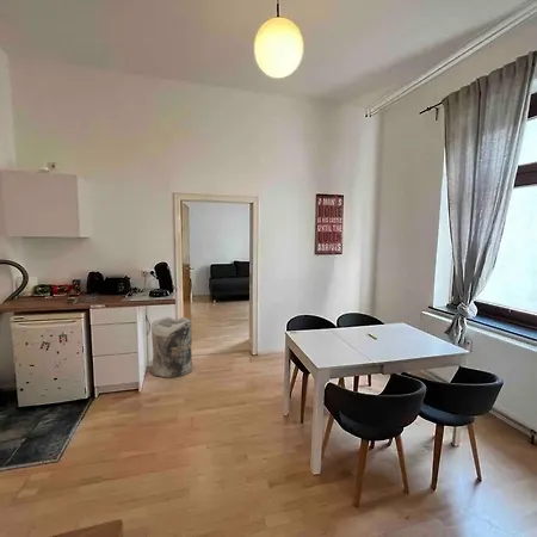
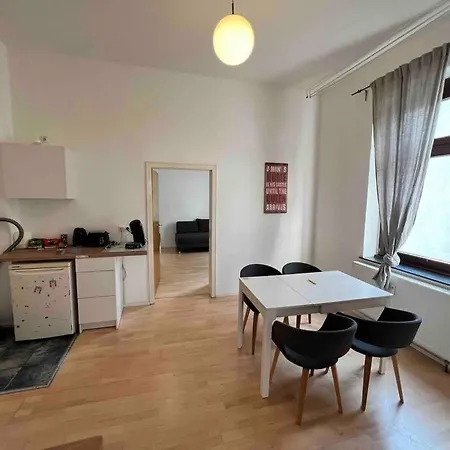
- bag (169, 344)
